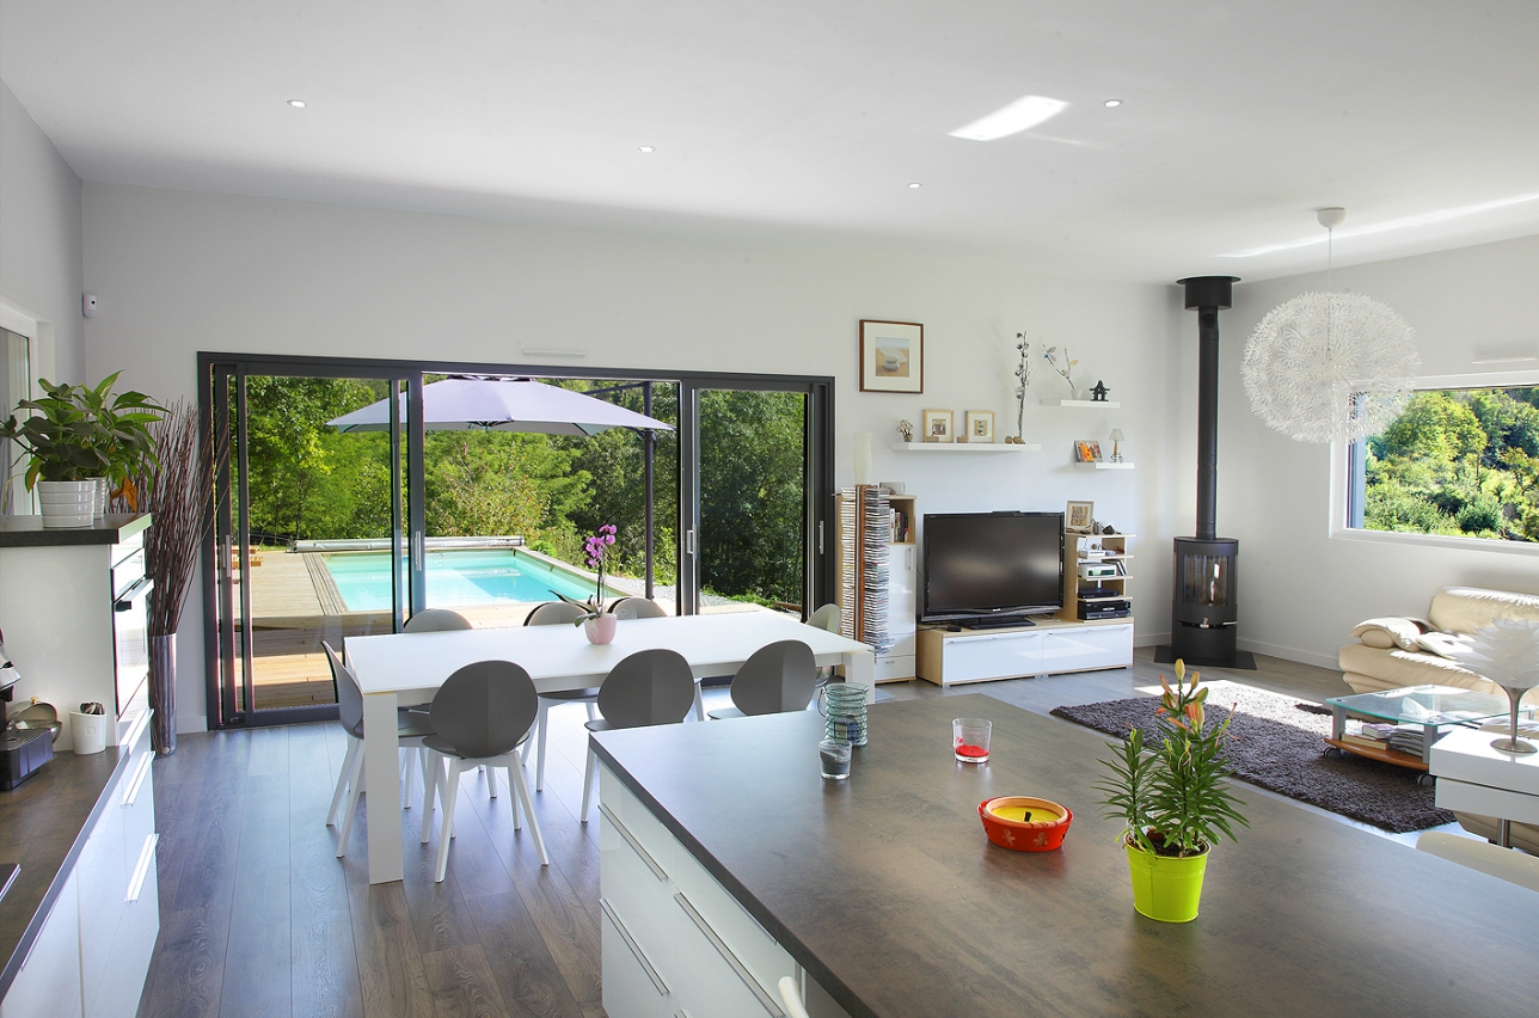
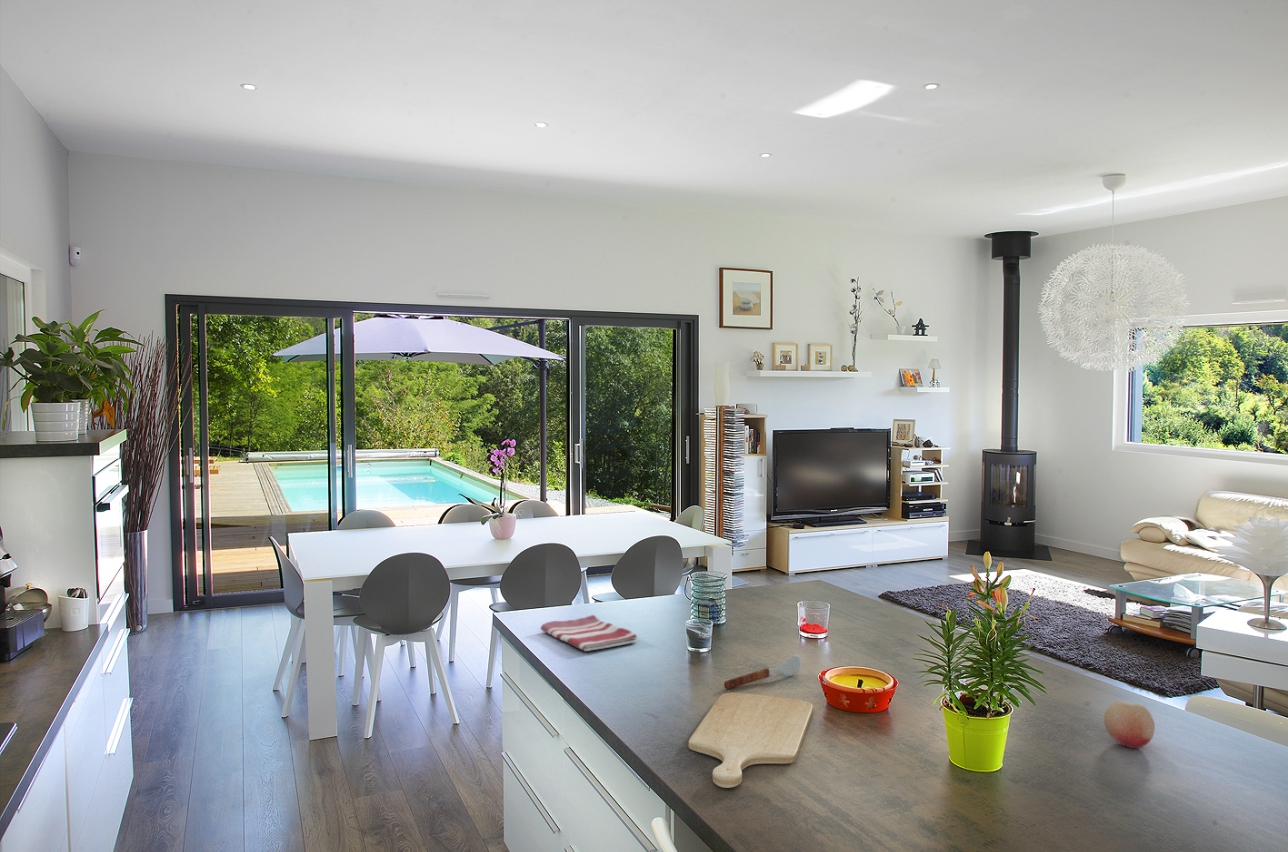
+ fruit (1128, 723)
+ soupspoon (764, 670)
+ dish towel (588, 632)
+ chopping board (748, 735)
